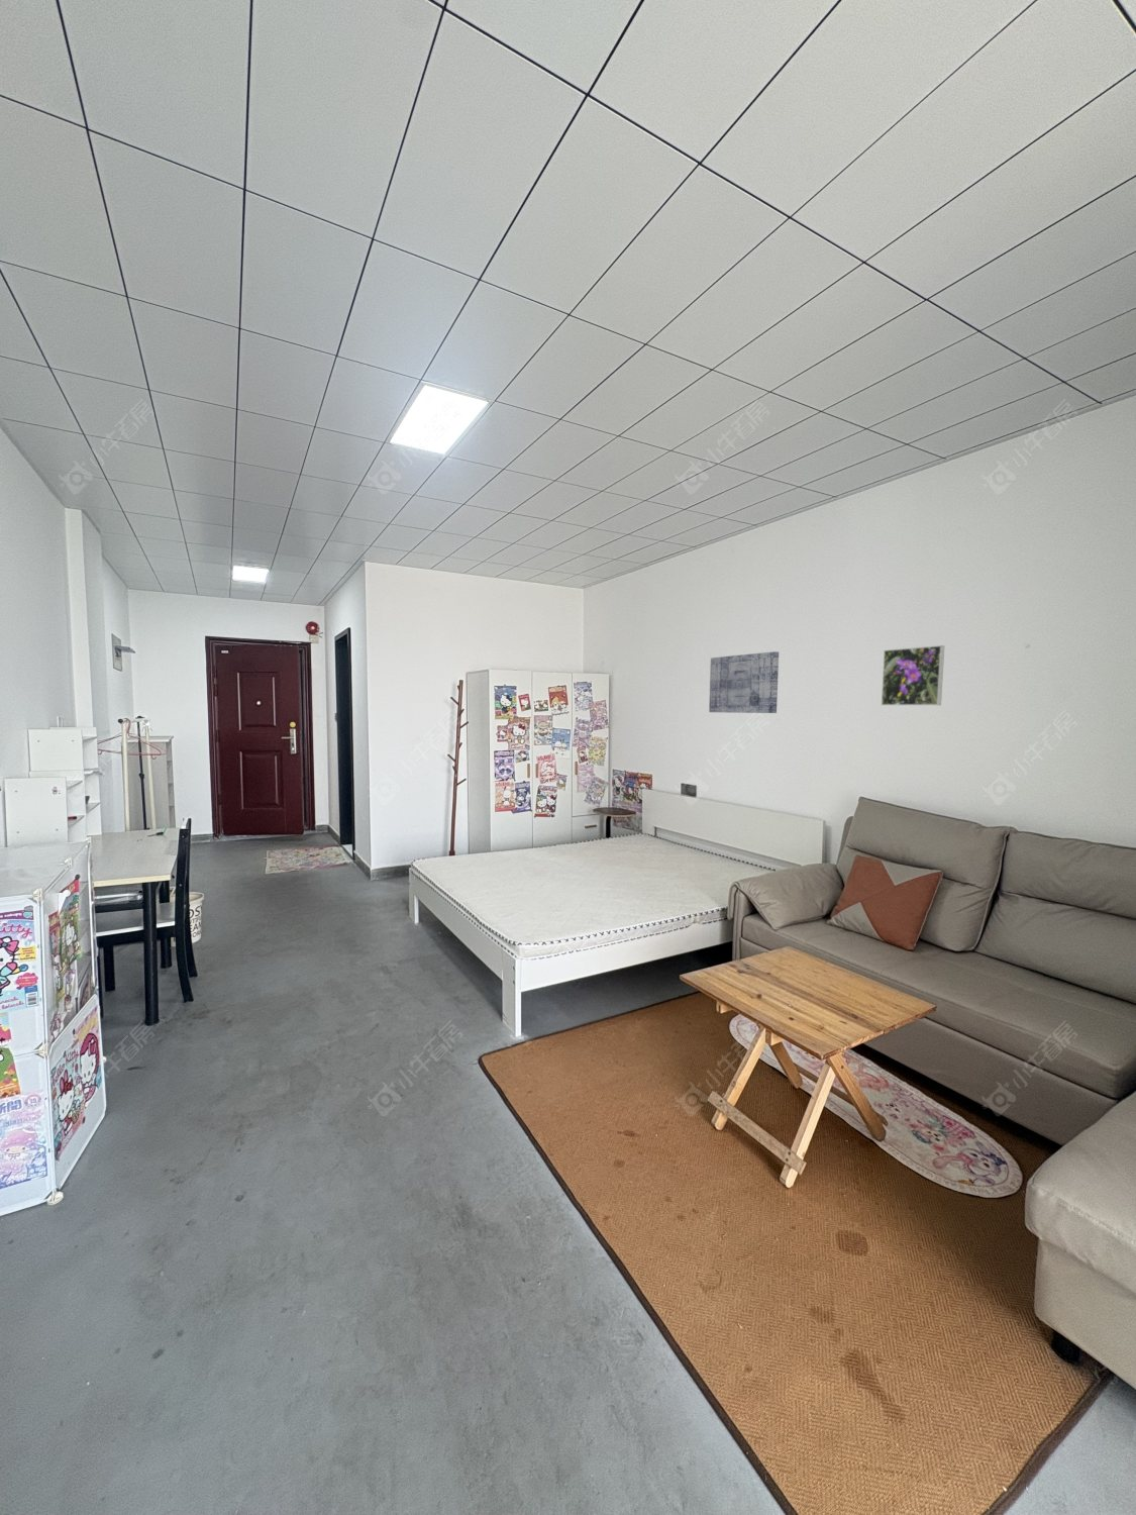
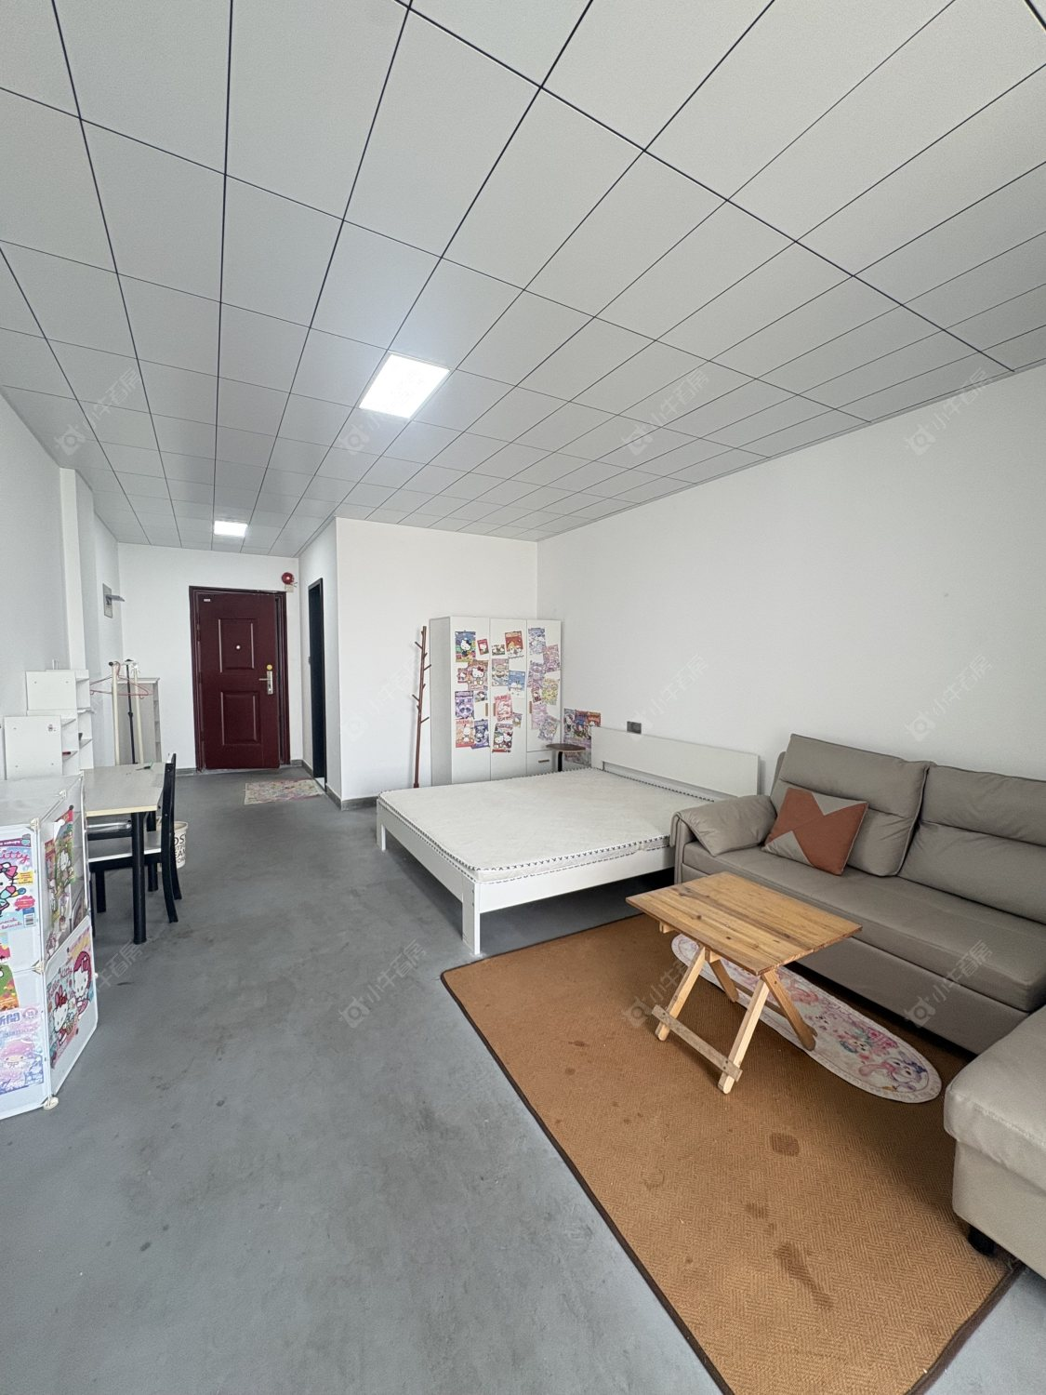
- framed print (910, 676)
- wall art (741, 684)
